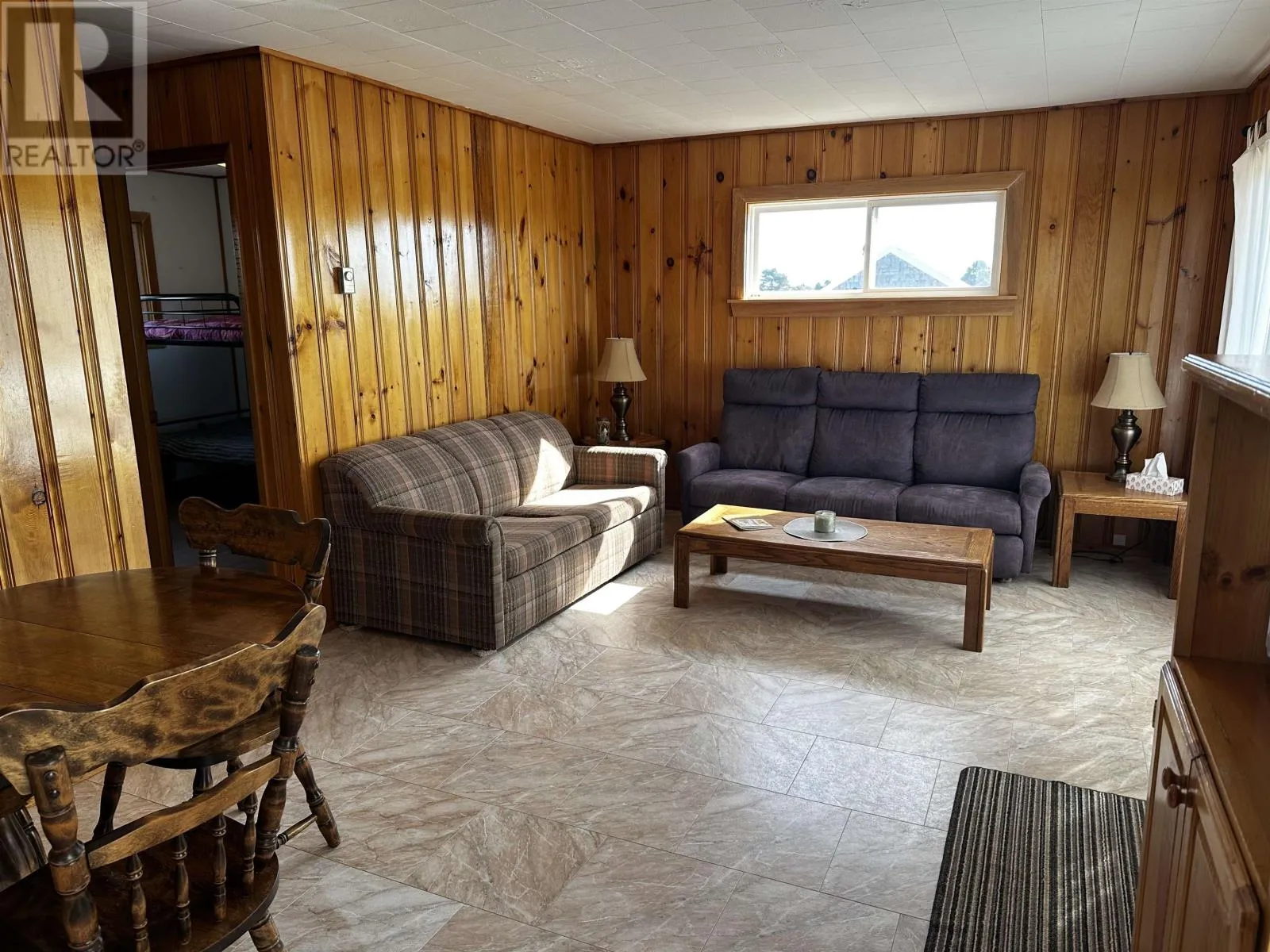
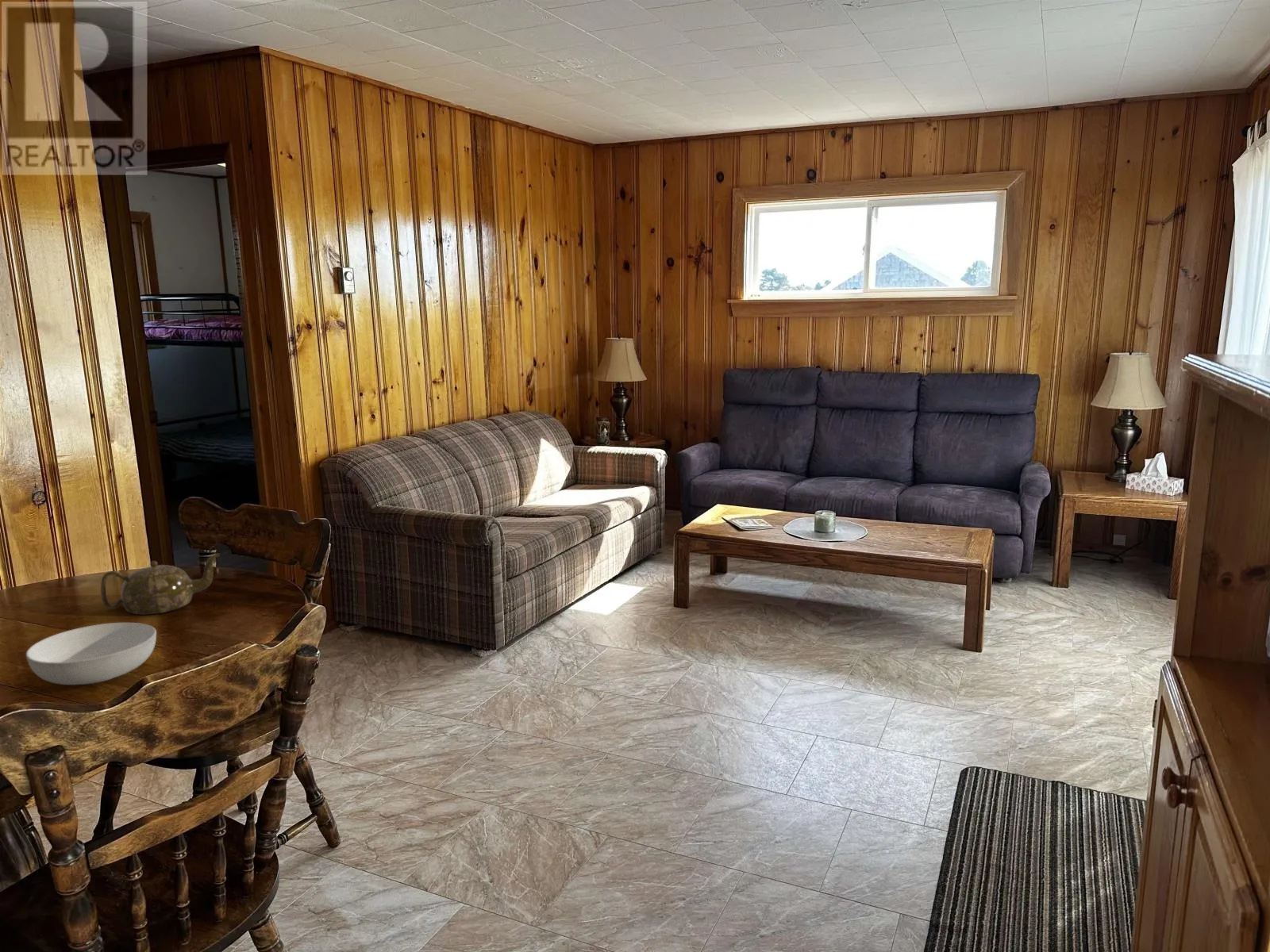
+ serving bowl (95, 658)
+ teapot (162, 582)
